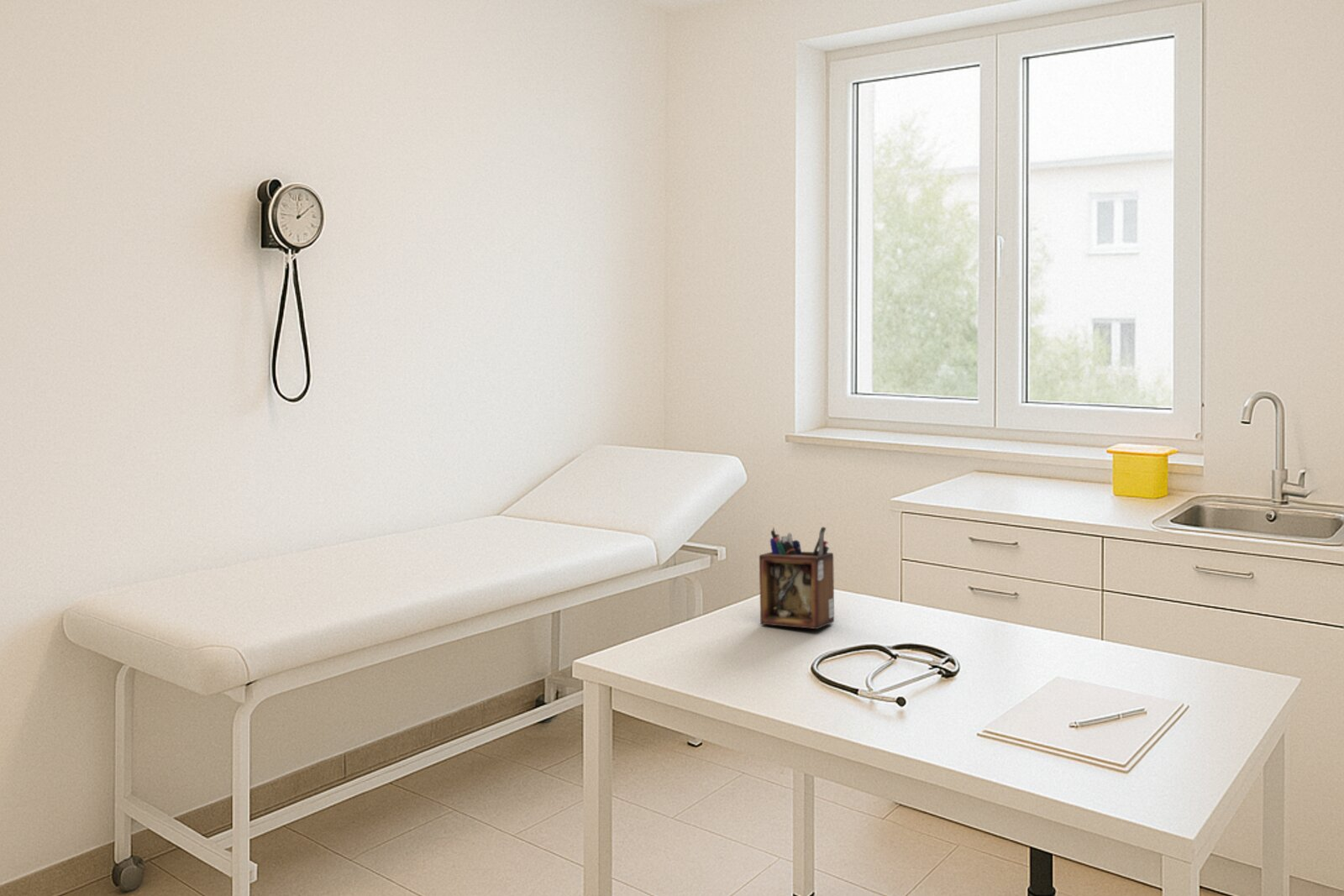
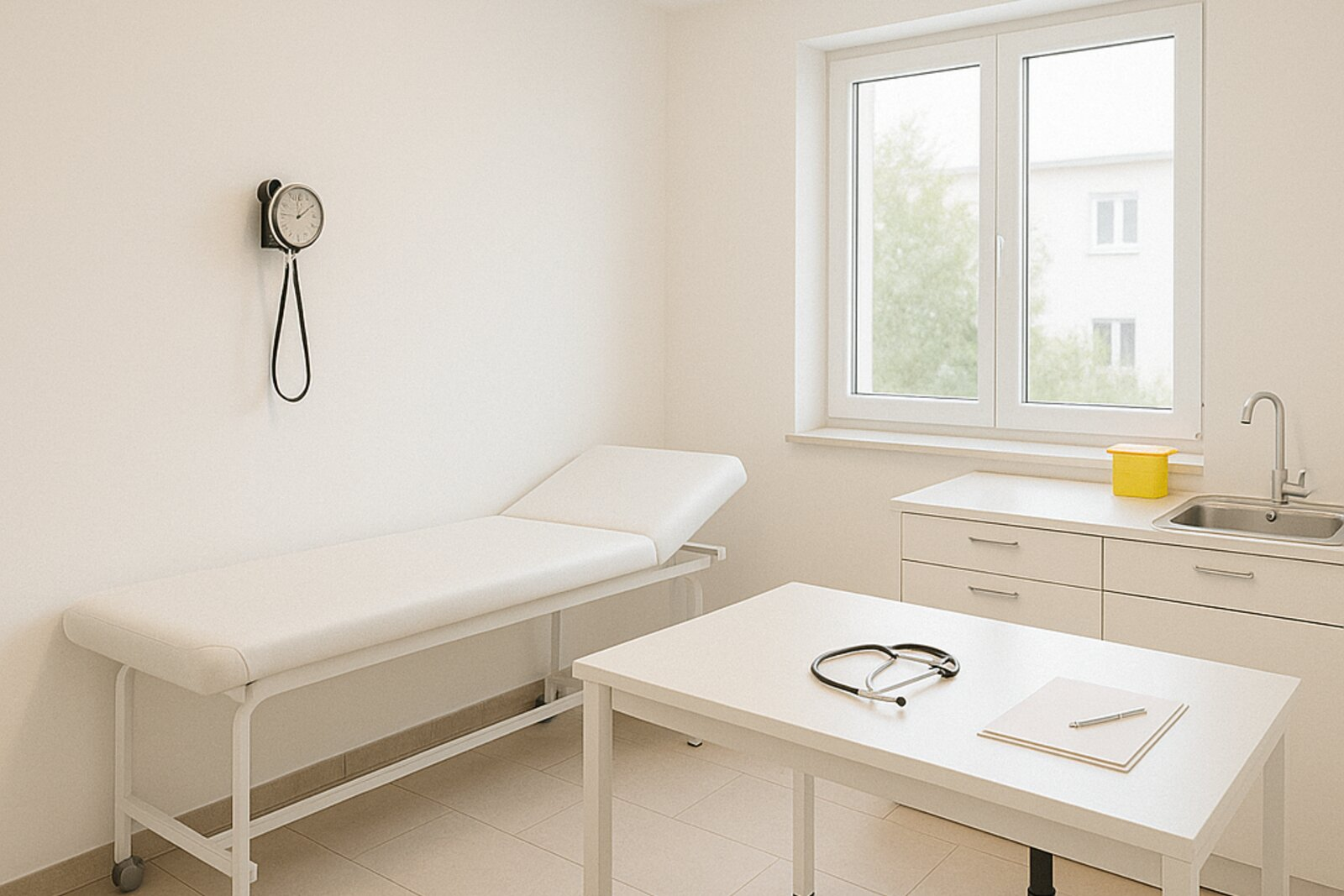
- desk organizer (796, 575)
